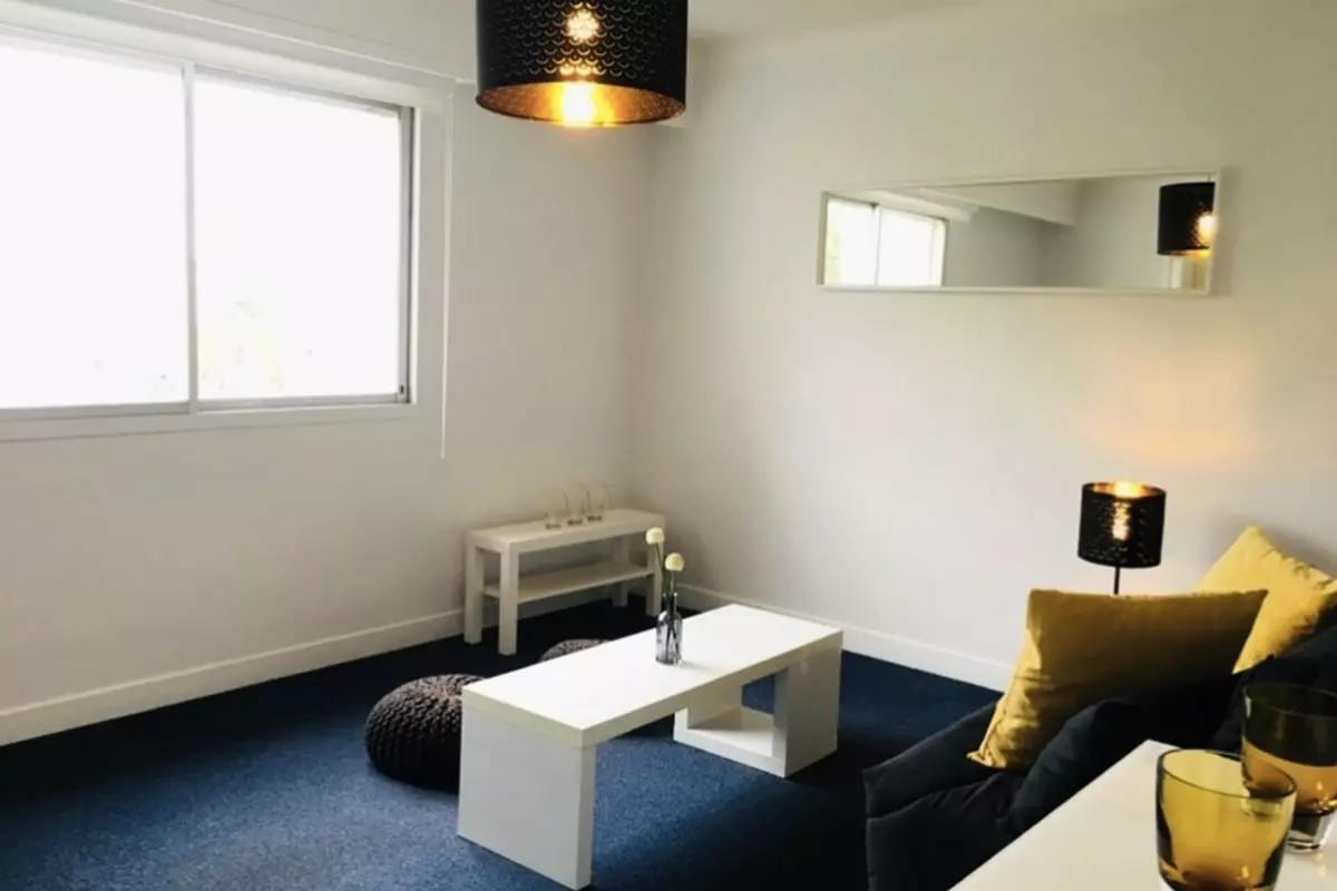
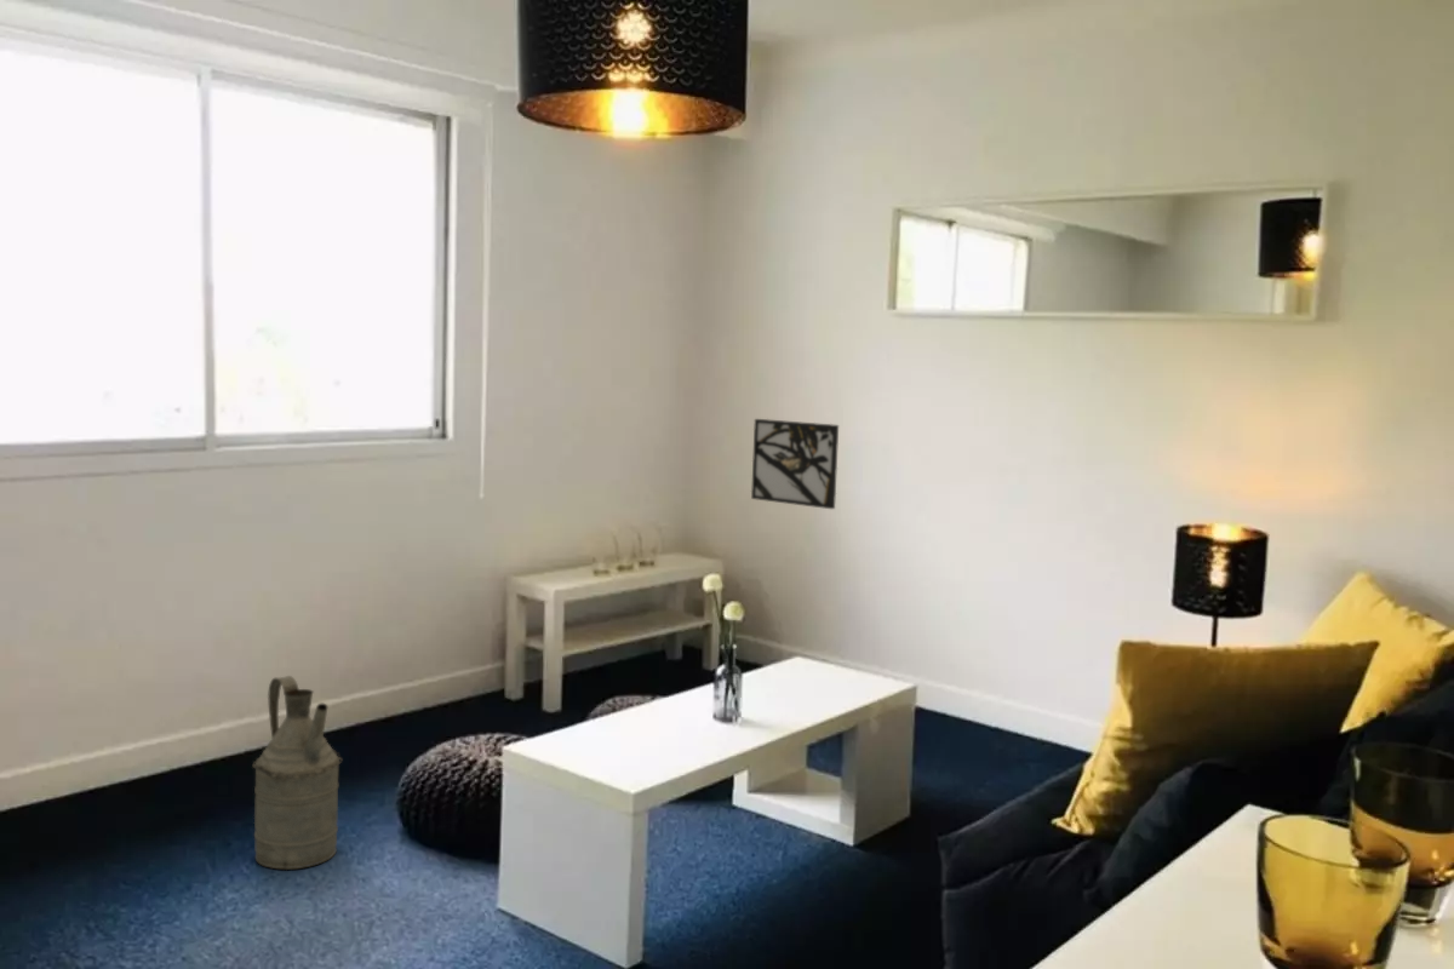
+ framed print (794, 463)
+ watering can (299, 769)
